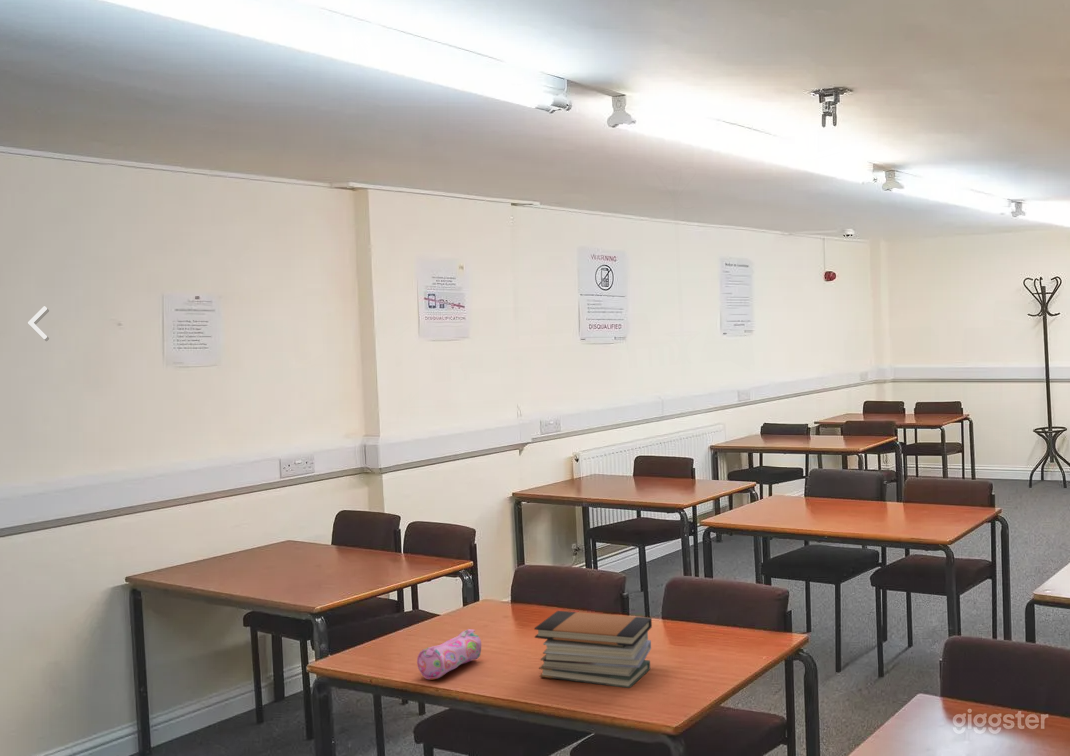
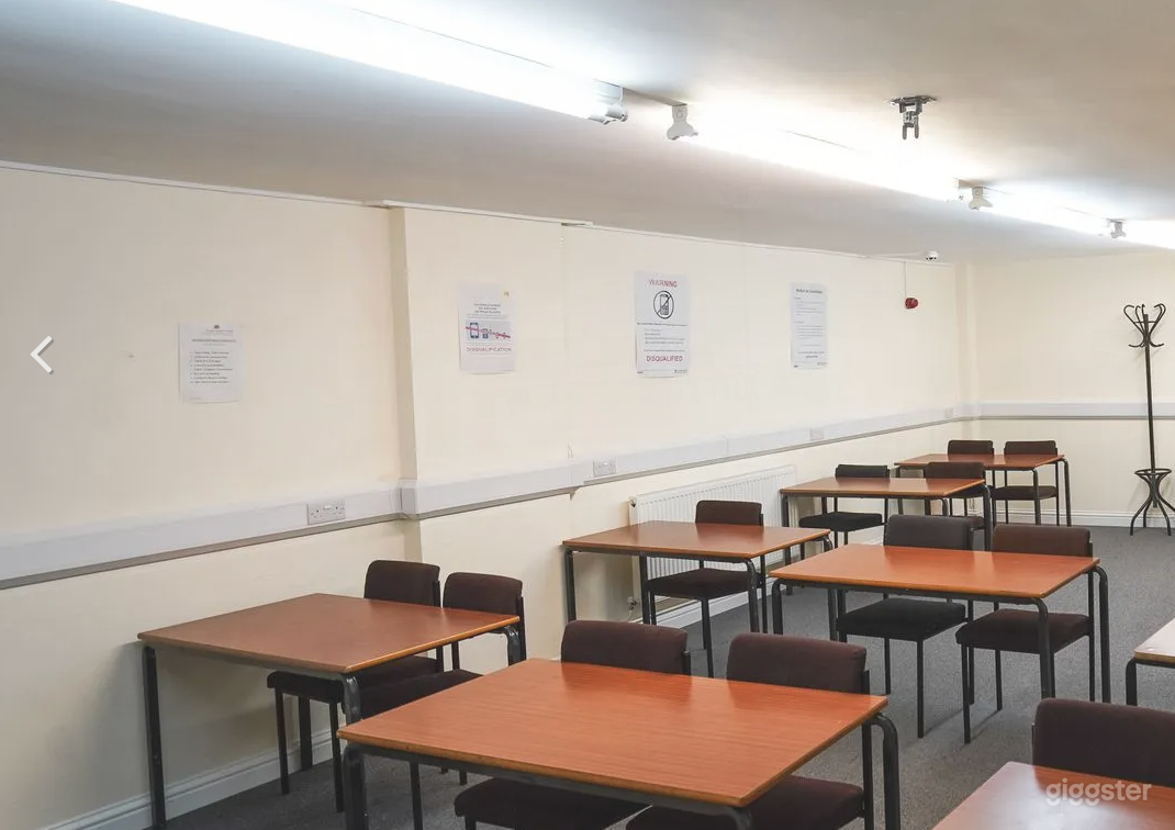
- book stack (595, 648)
- pencil case (450, 653)
